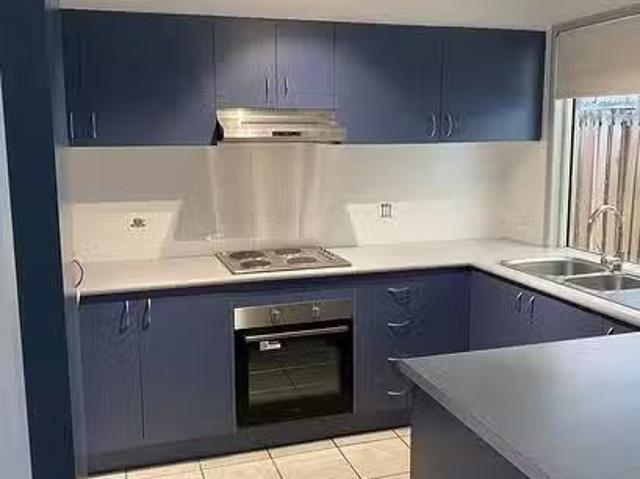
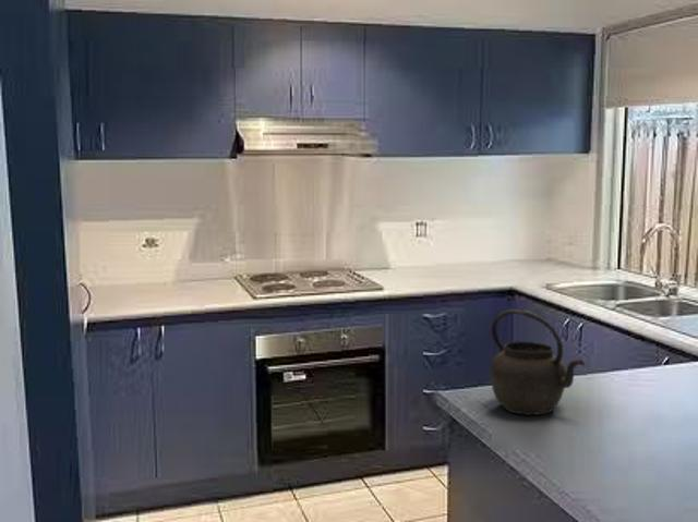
+ kettle (534, 360)
